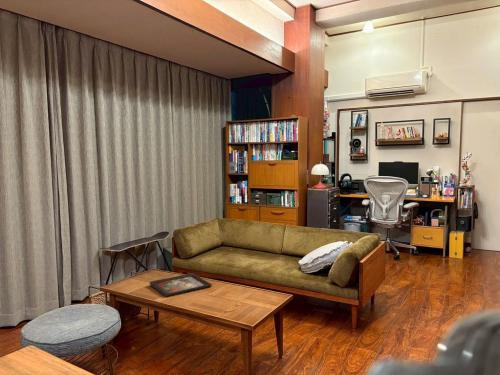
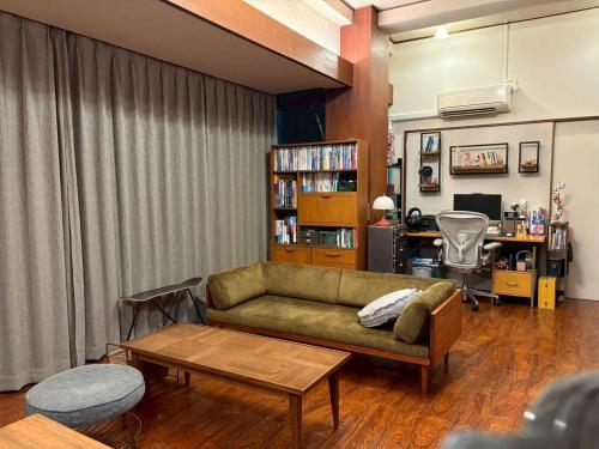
- decorative tray (180, 284)
